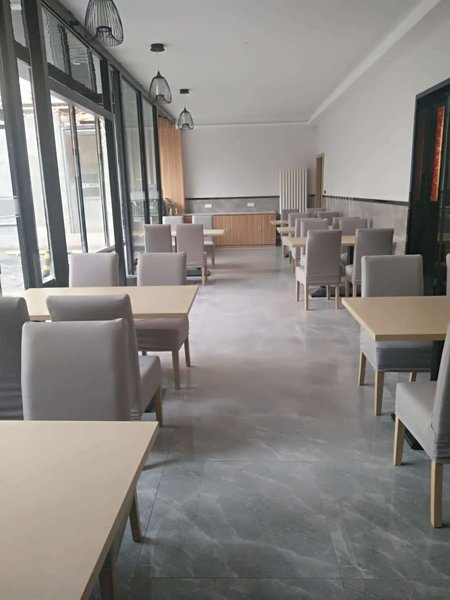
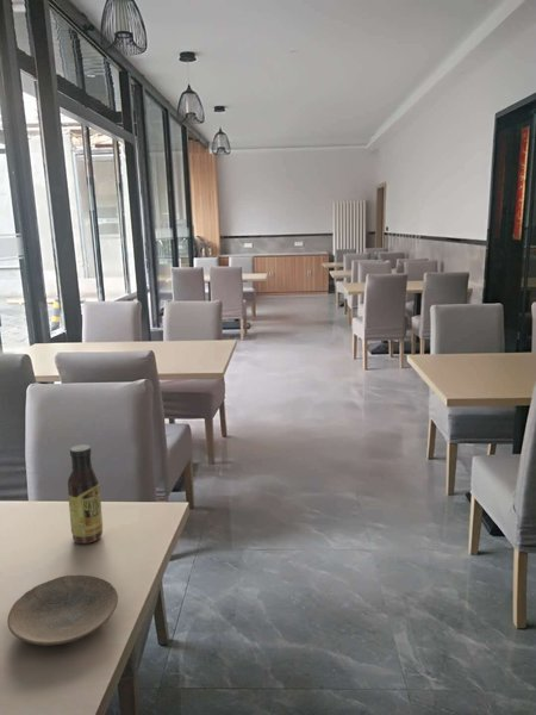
+ plate (64, 613)
+ sauce bottle (83, 493)
